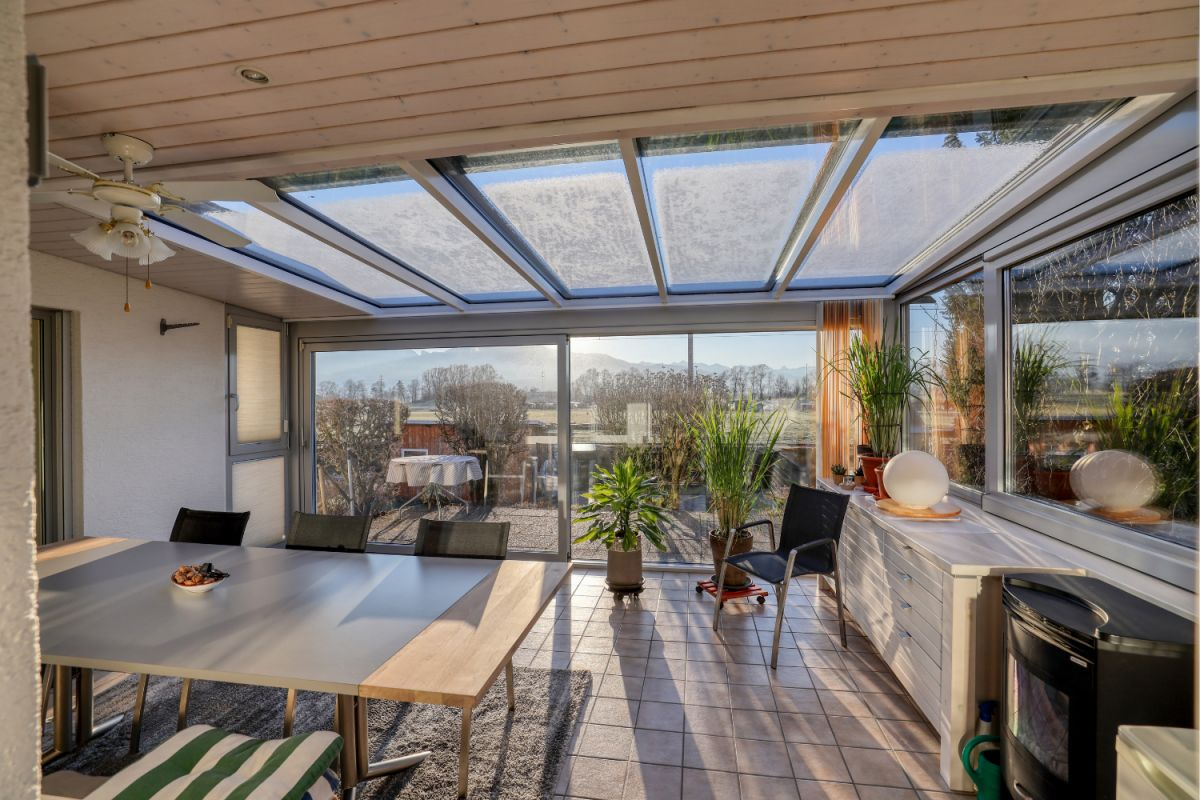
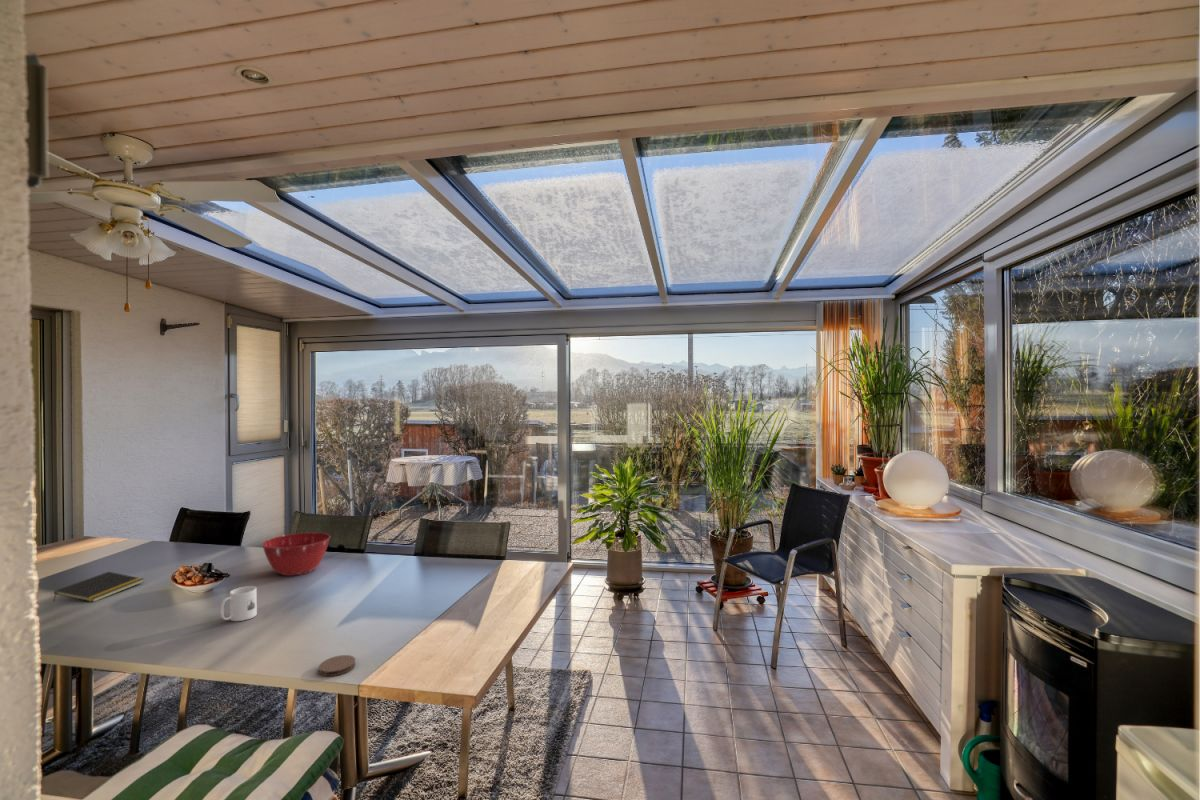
+ mug (238, 605)
+ mixing bowl (297, 555)
+ notepad (101, 586)
+ coaster (337, 665)
